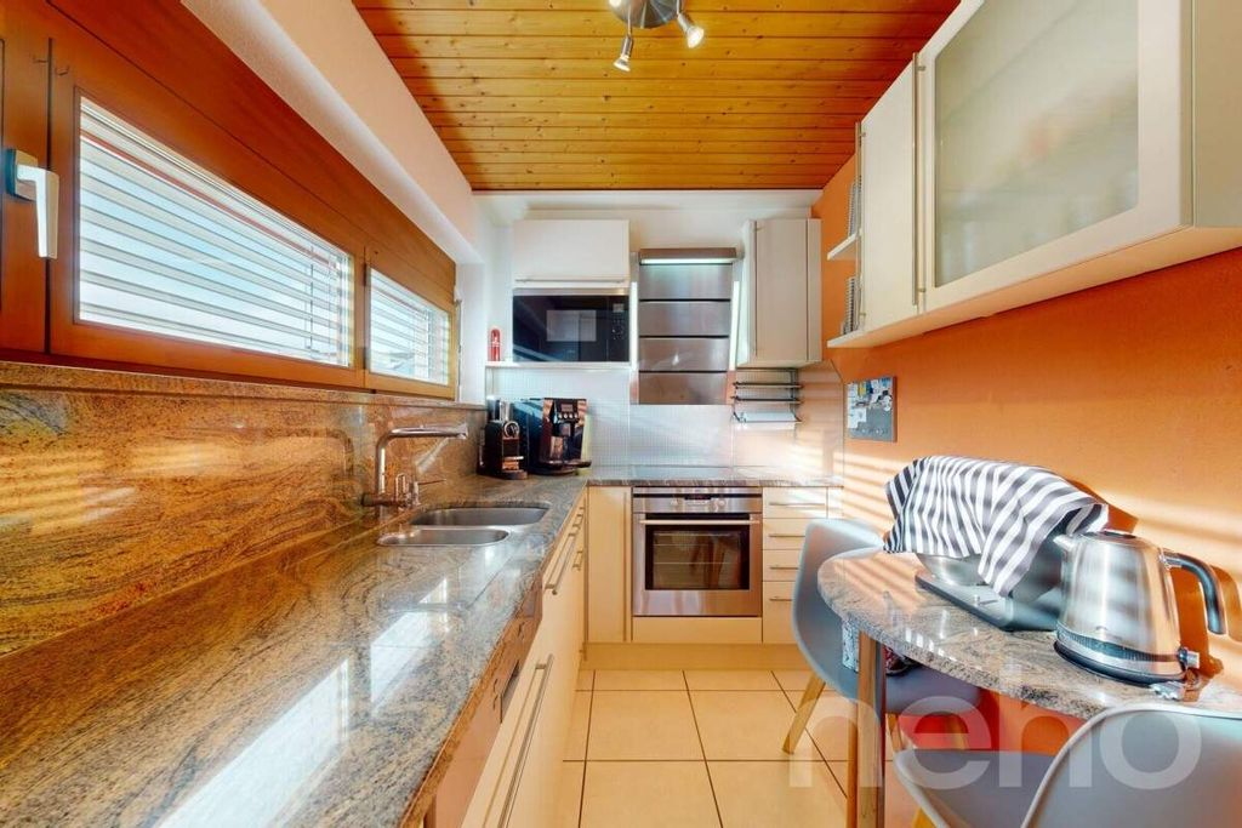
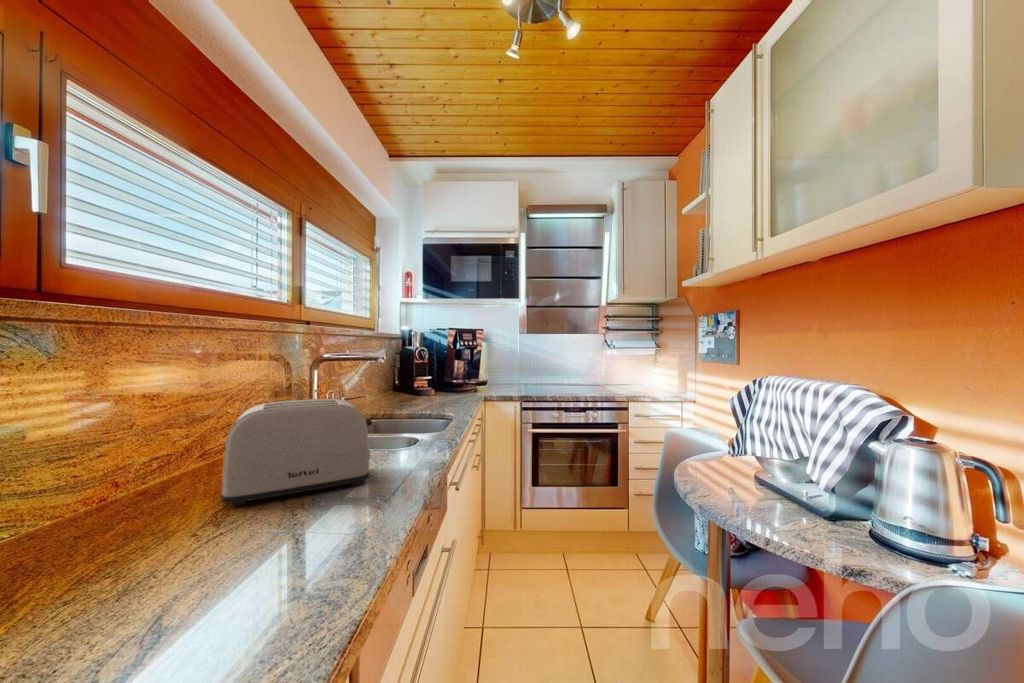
+ toaster (304, 443)
